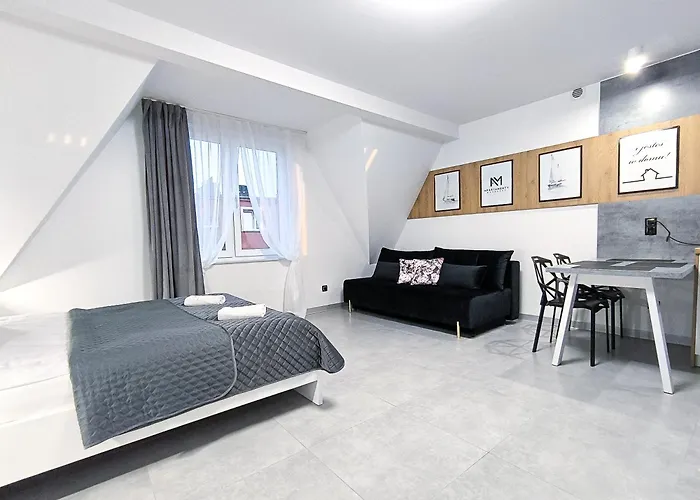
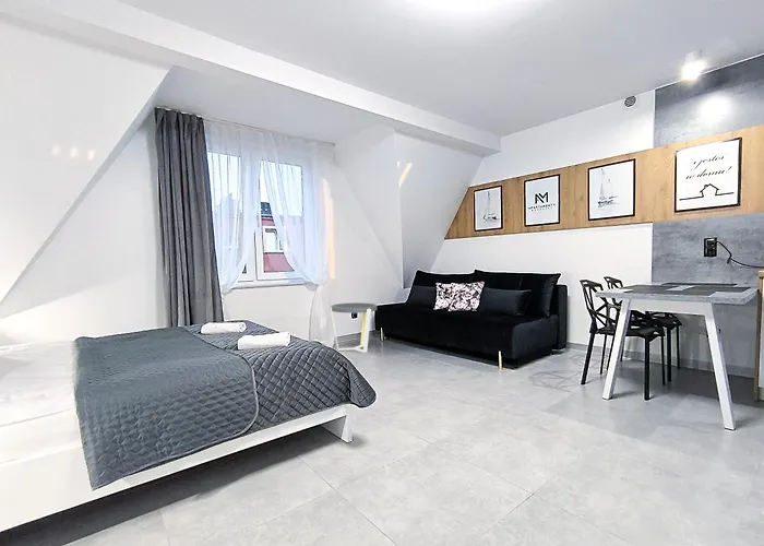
+ side table (361, 329)
